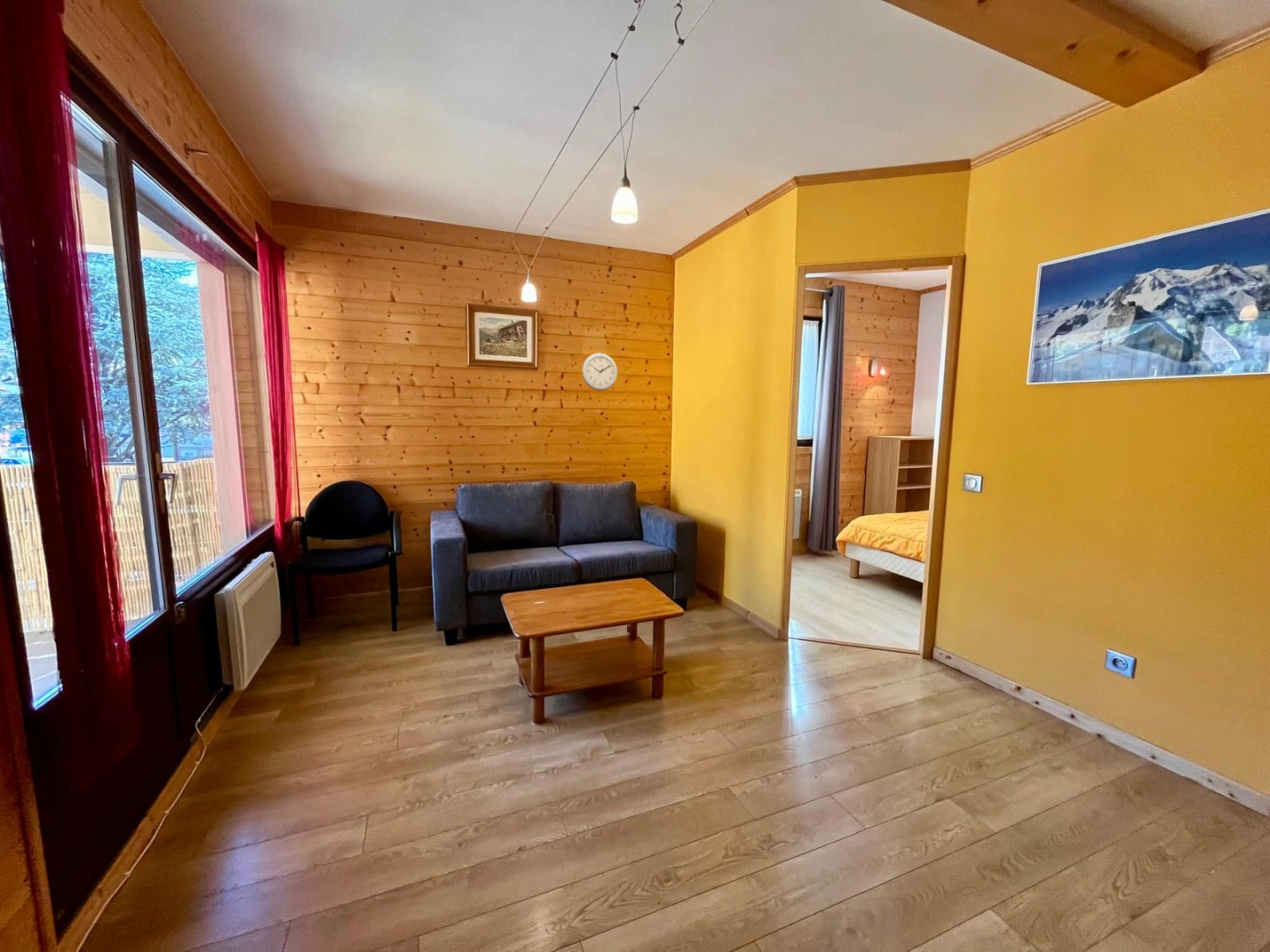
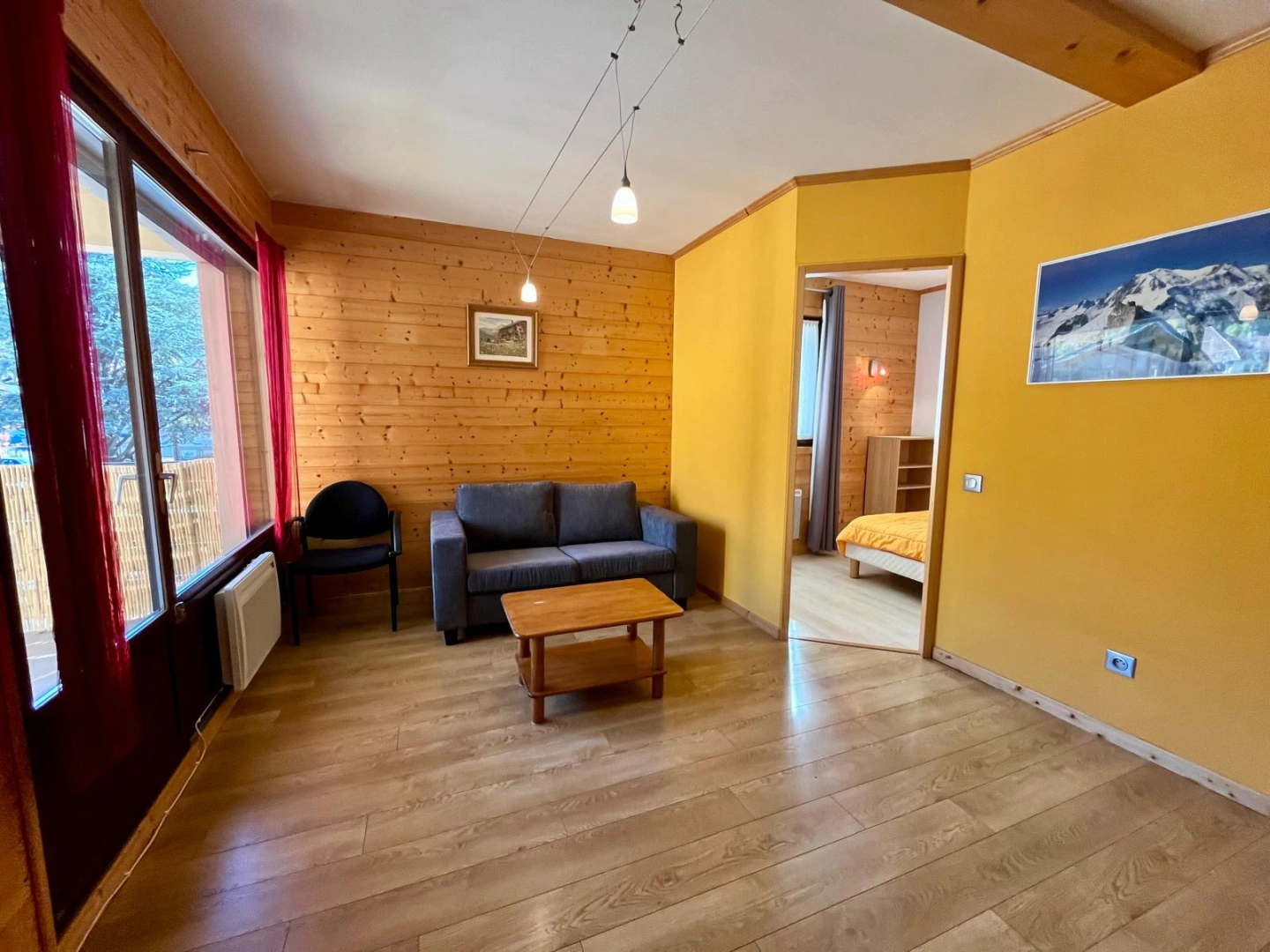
- wall clock (600, 371)
